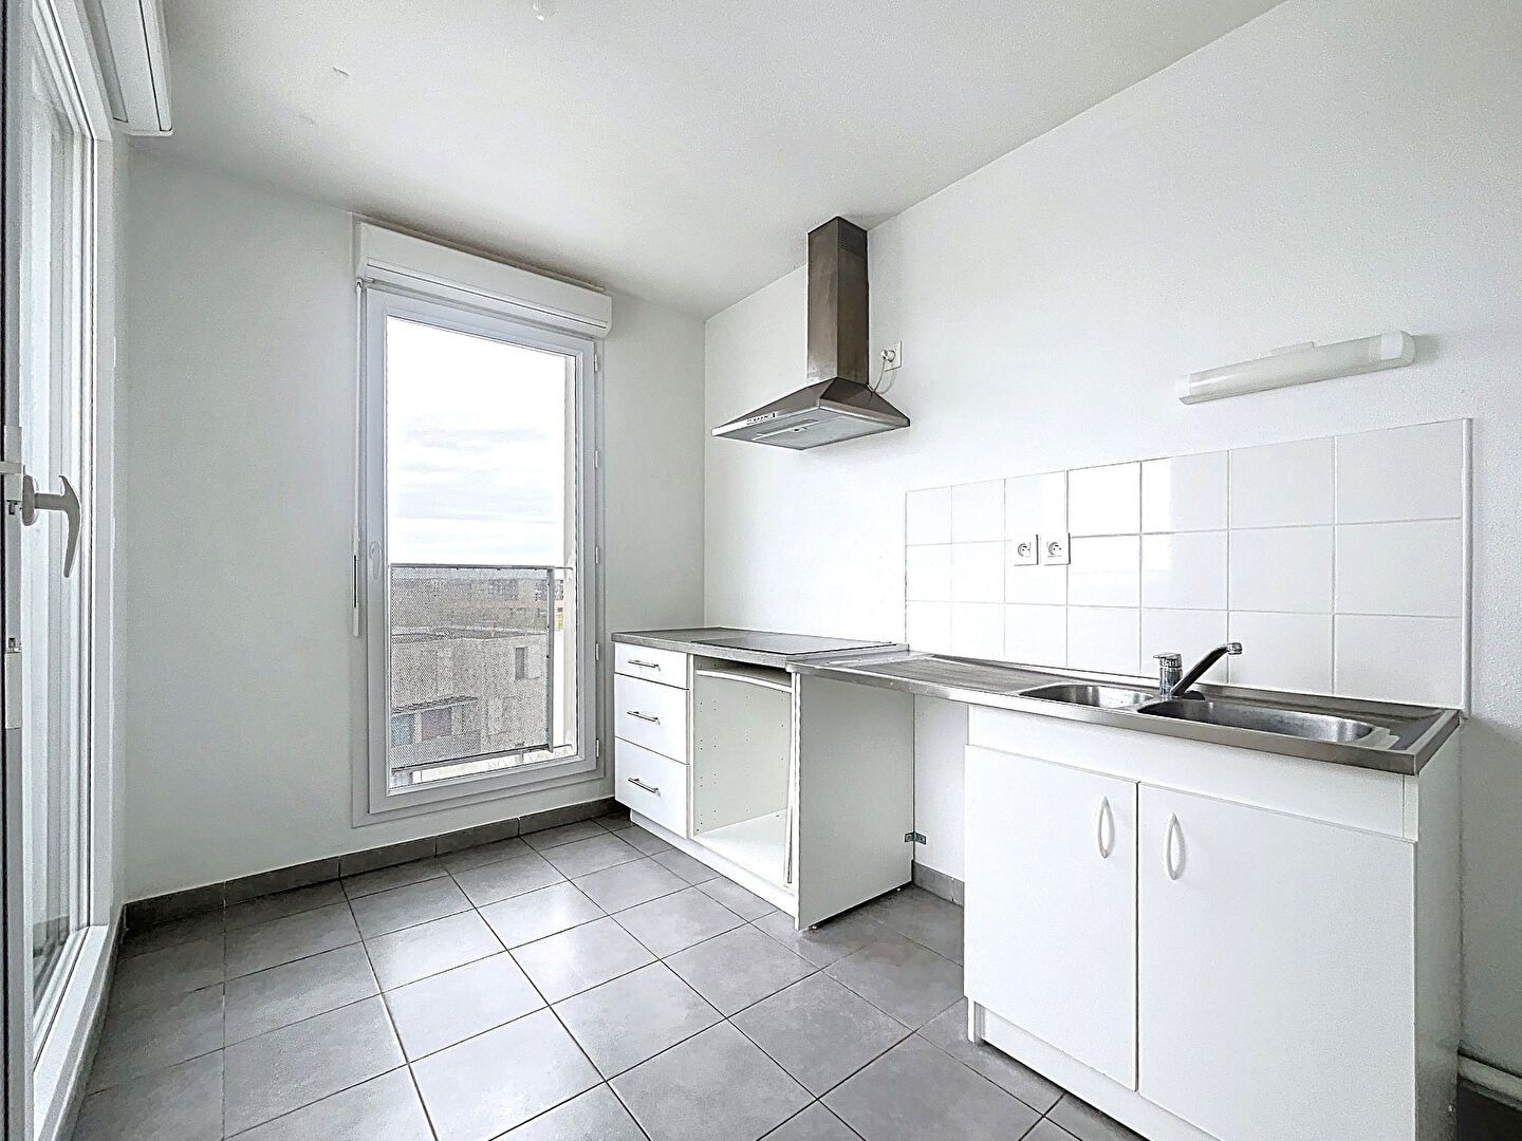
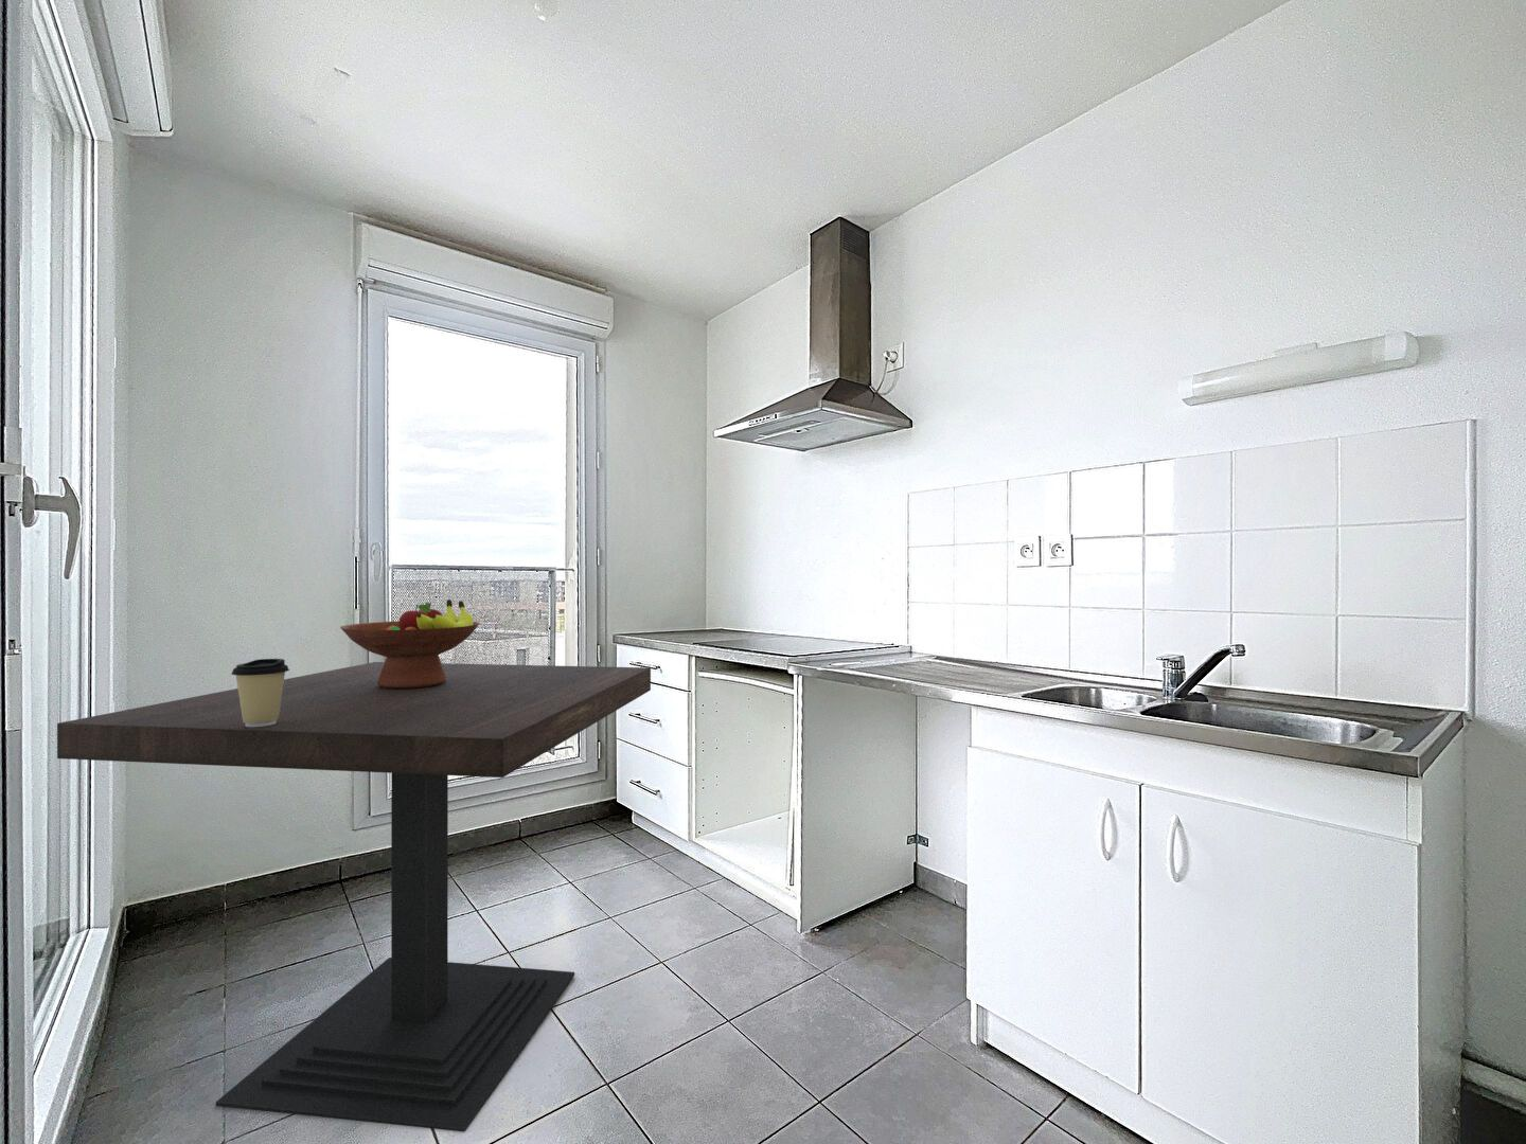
+ coffee cup (261, 691)
+ fruit bowl (412, 642)
+ dining table (419, 860)
